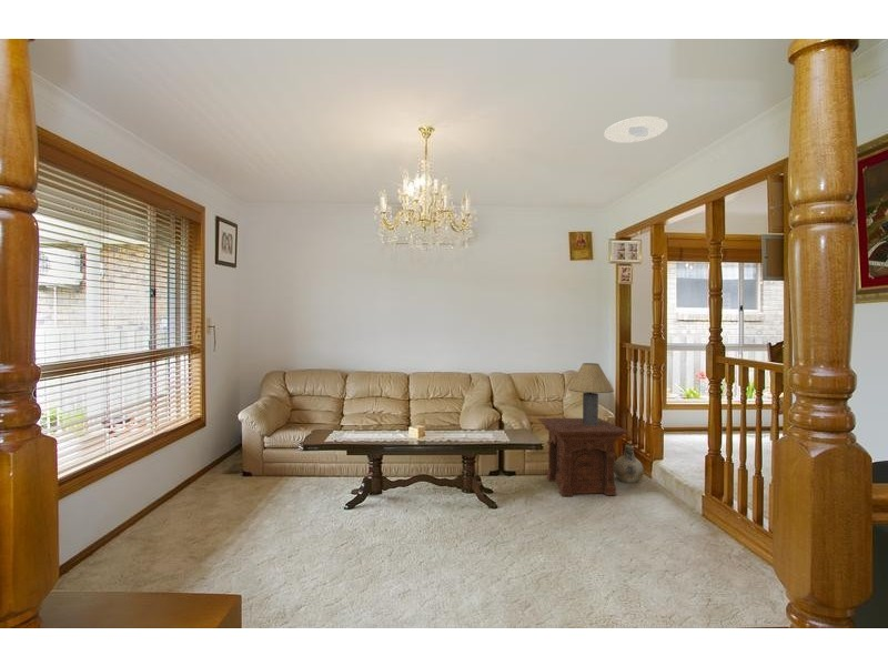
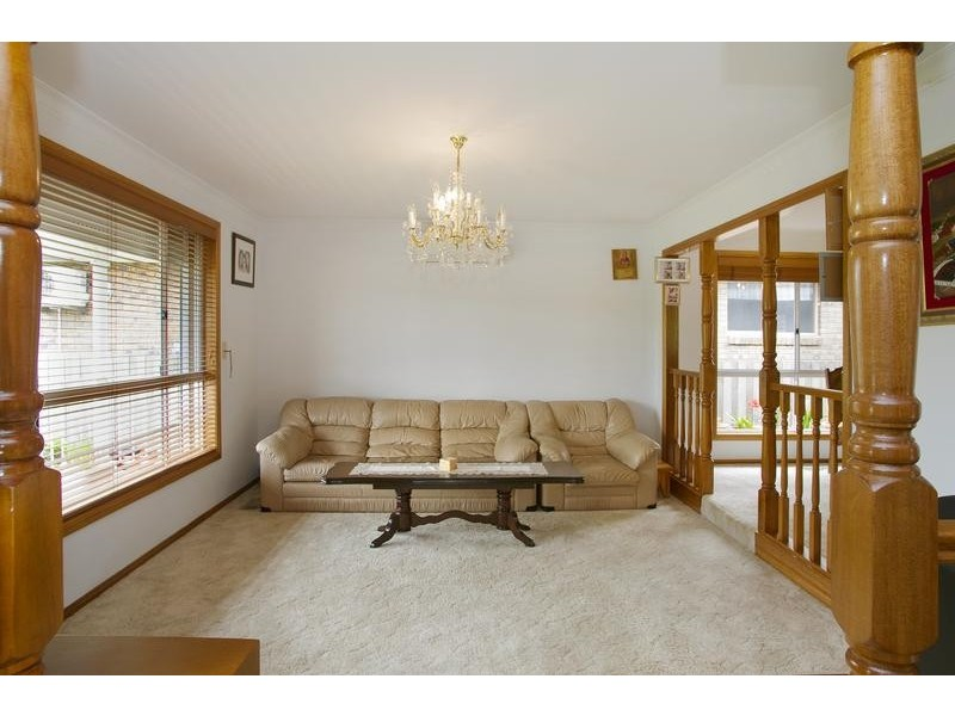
- recessed light (635, 127)
- ceramic jug (628, 462)
- side table (579, 455)
- table lamp (591, 393)
